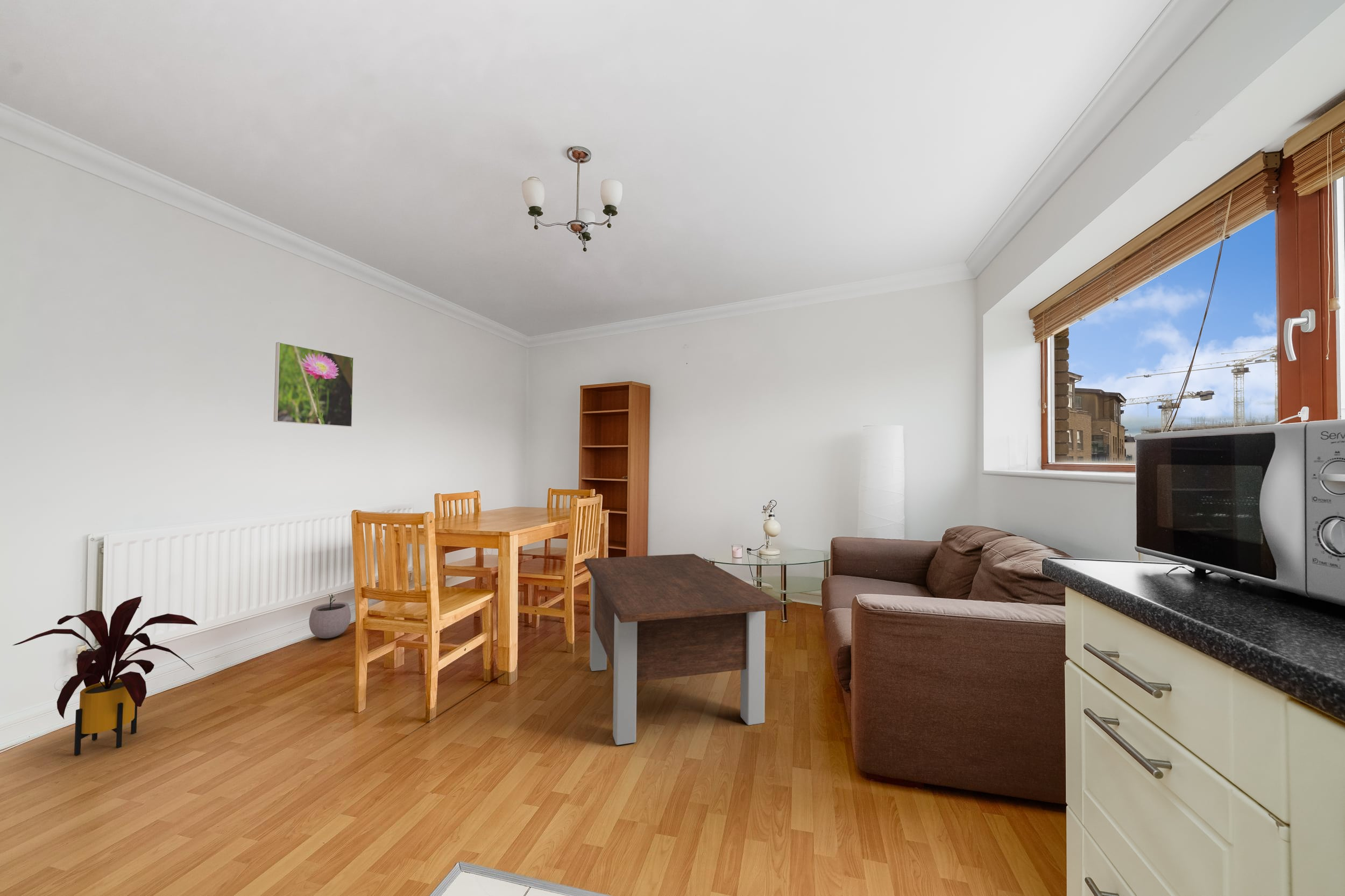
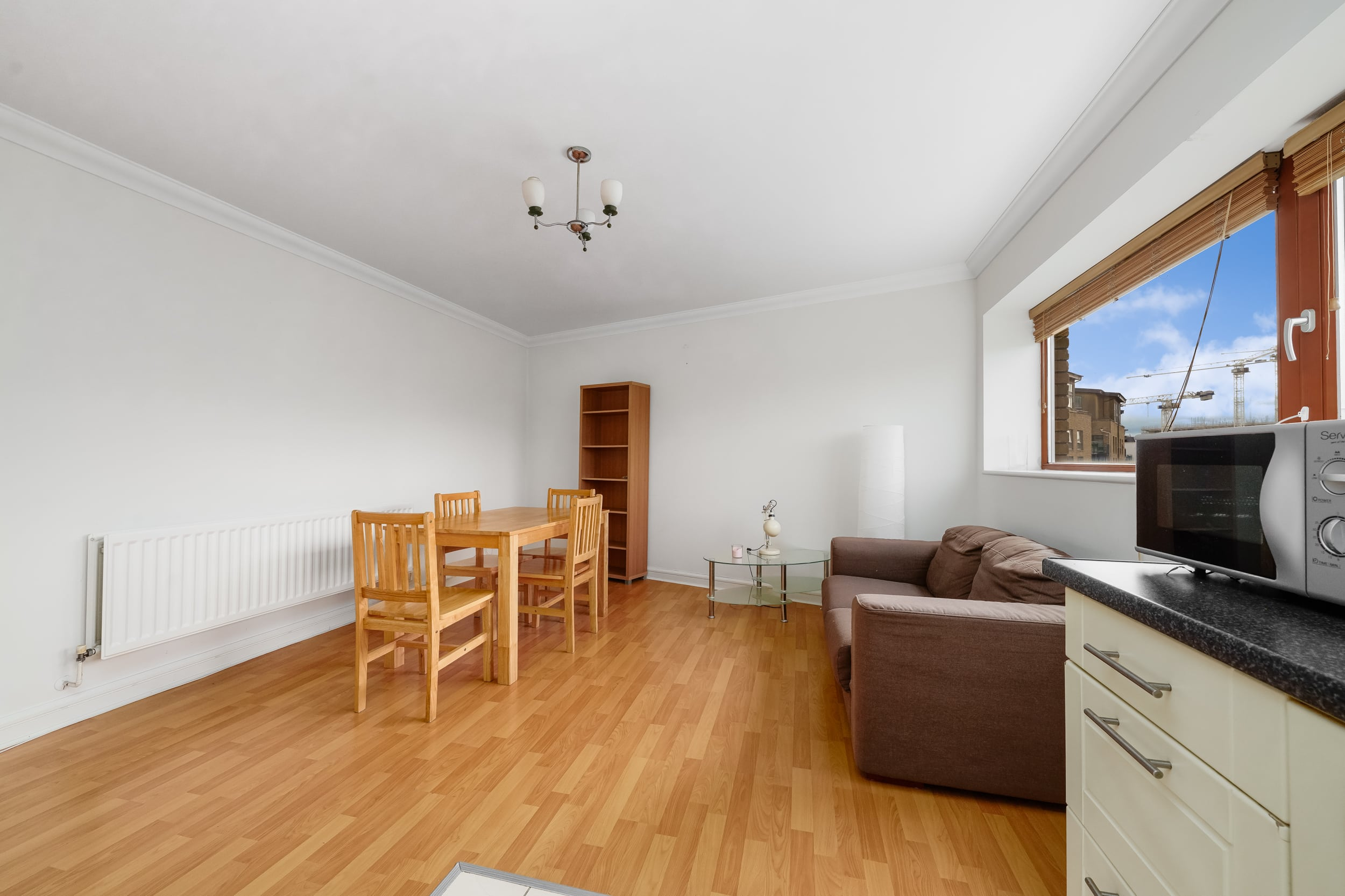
- coffee table (666, 633)
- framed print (316, 387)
- plant pot (330, 615)
- house plant (102, 675)
